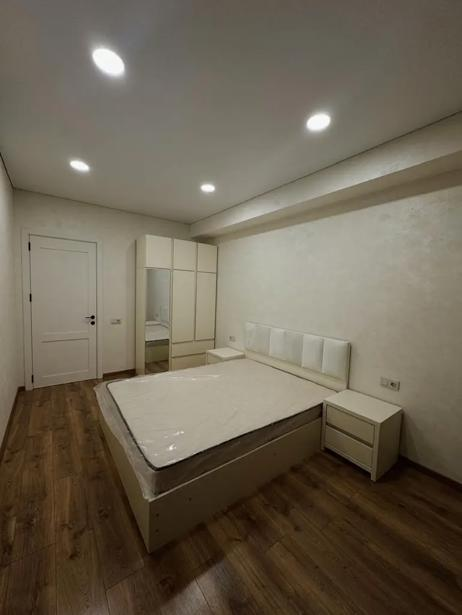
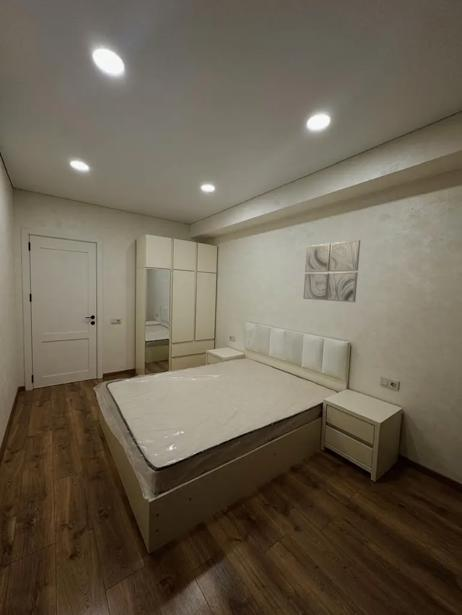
+ wall art (328, 271)
